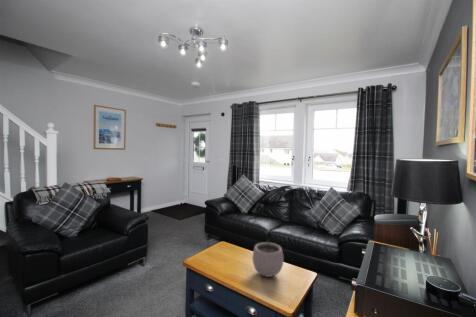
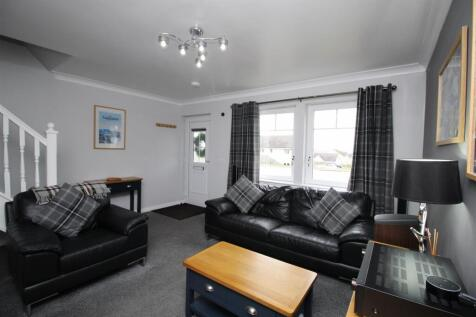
- plant pot (267, 254)
